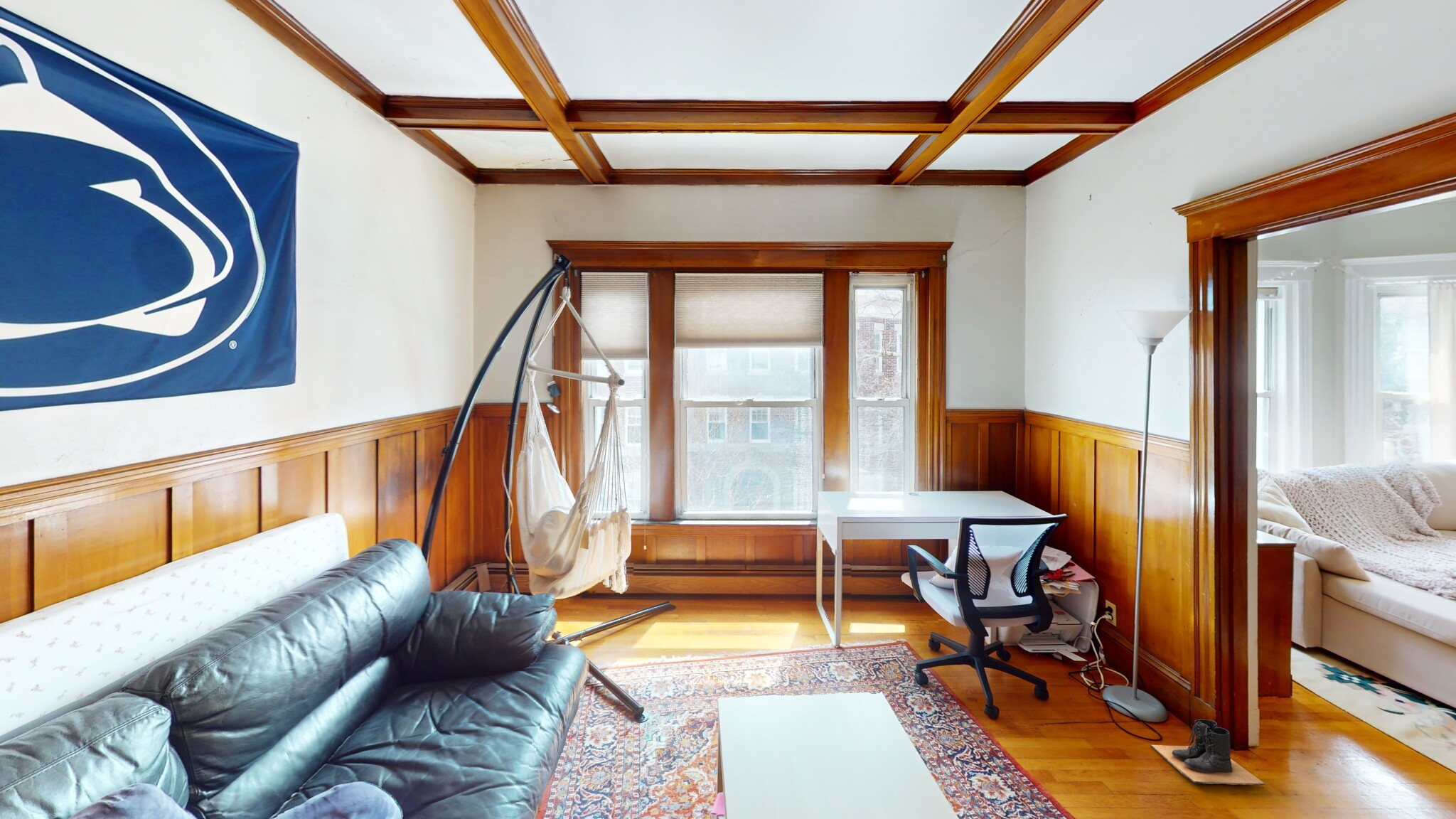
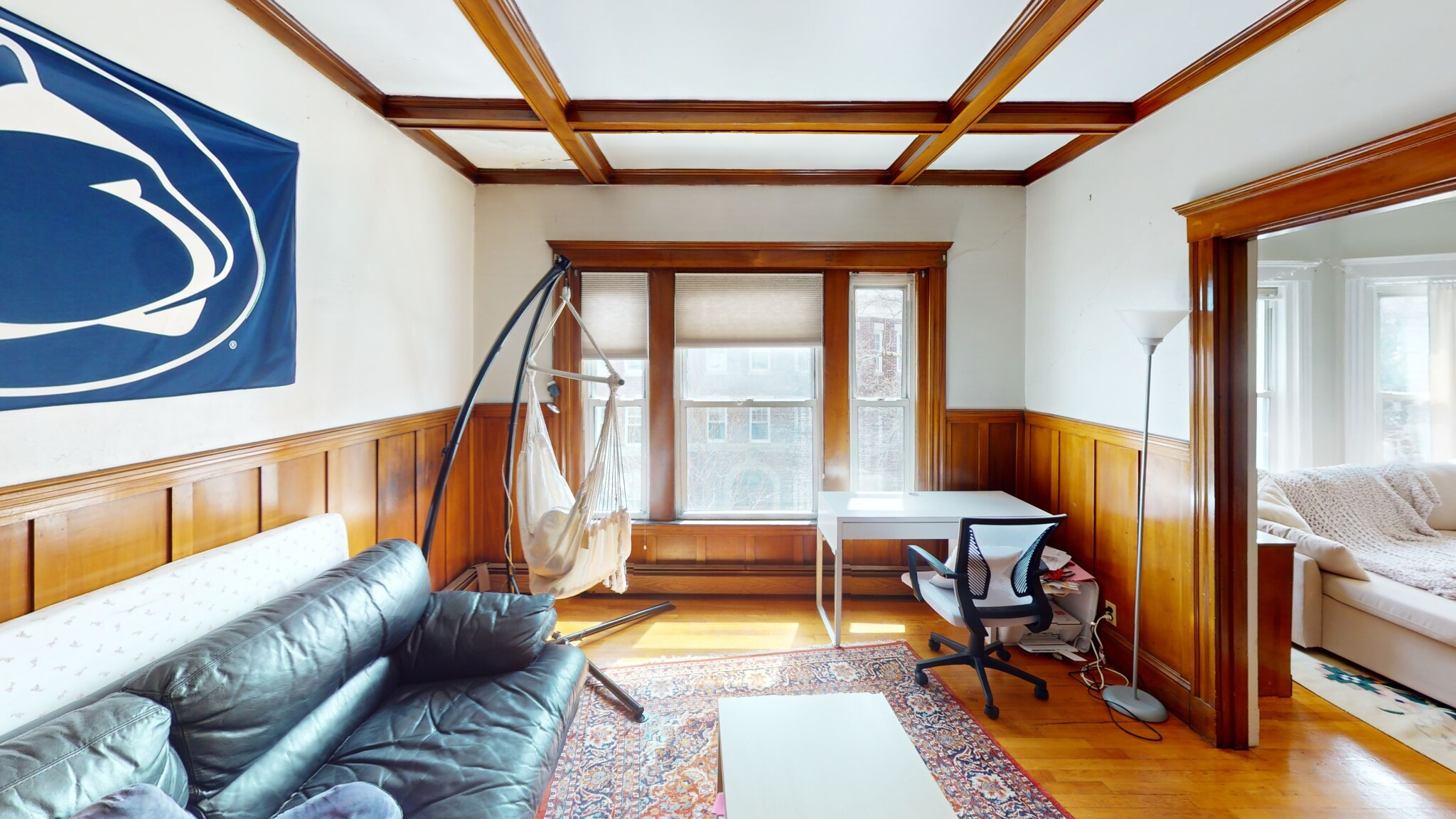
- boots (1204, 745)
